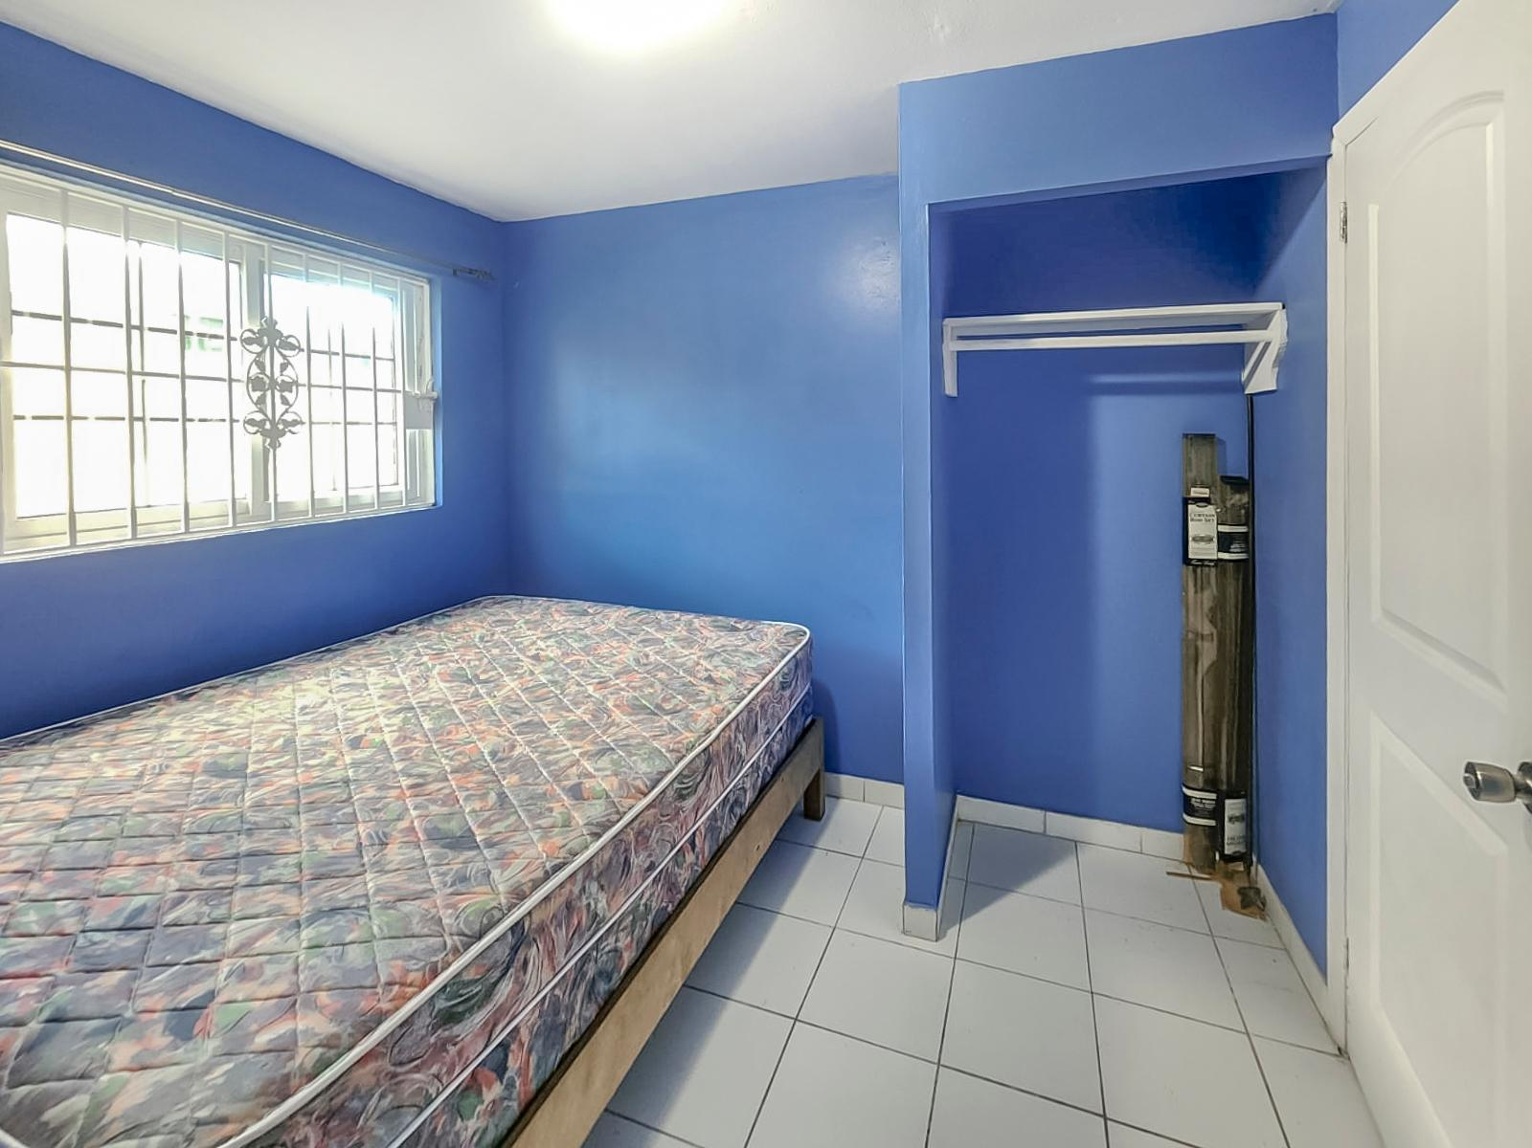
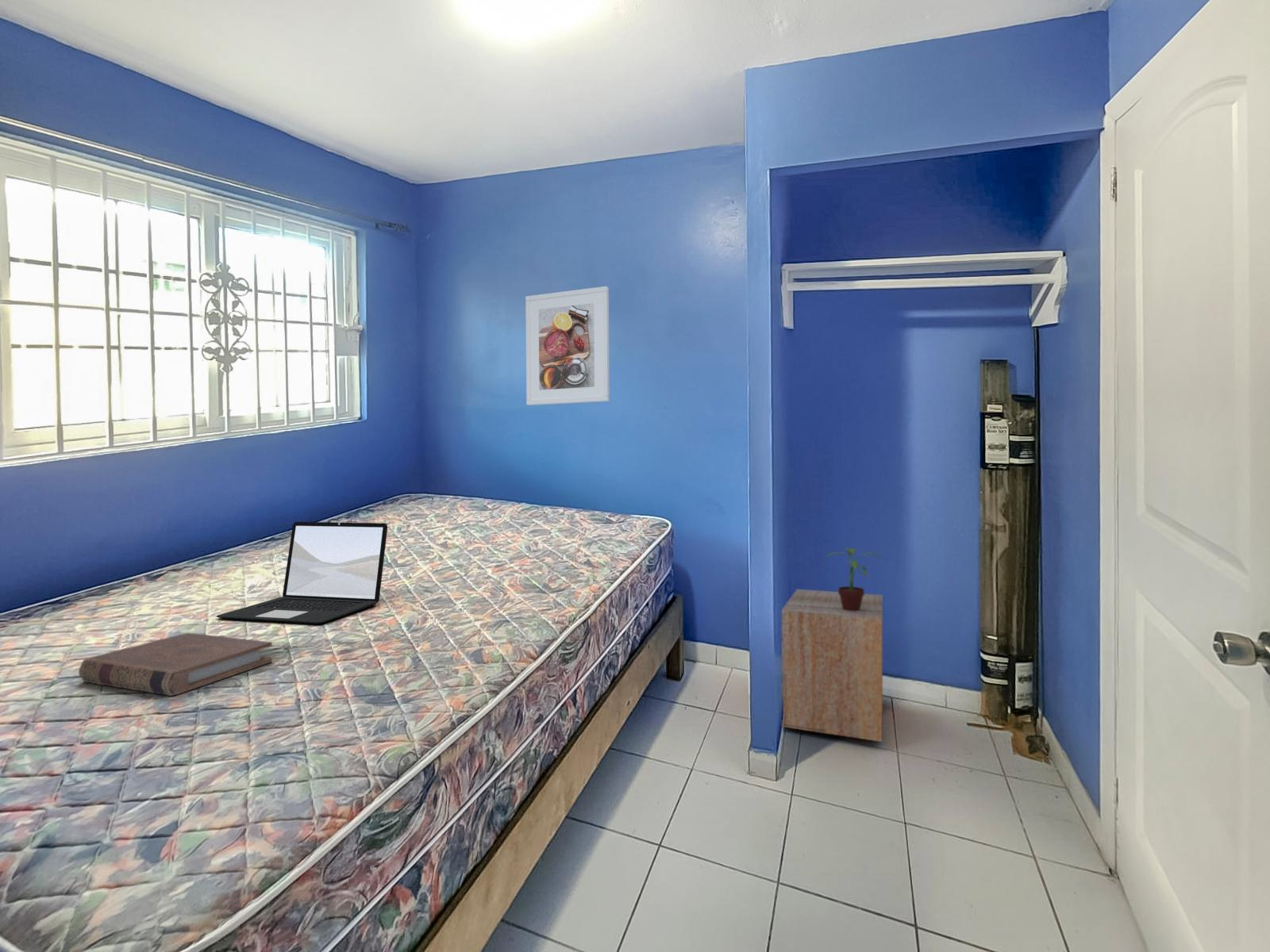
+ potted plant (852, 579)
+ laptop (306, 568)
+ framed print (566, 347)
+ book (179, 661)
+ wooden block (834, 657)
